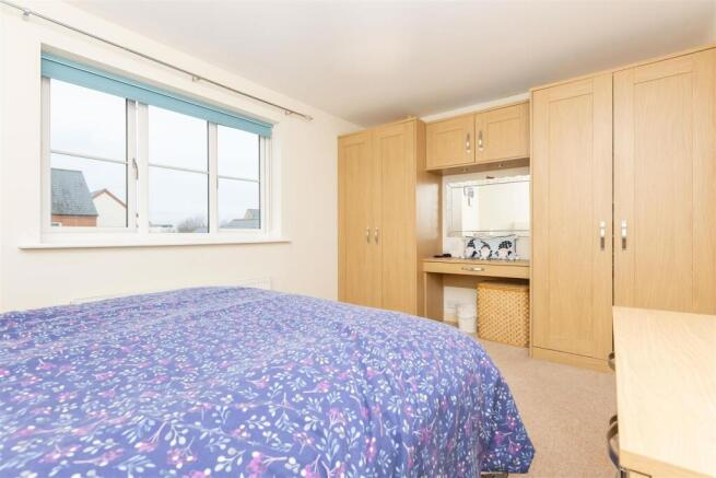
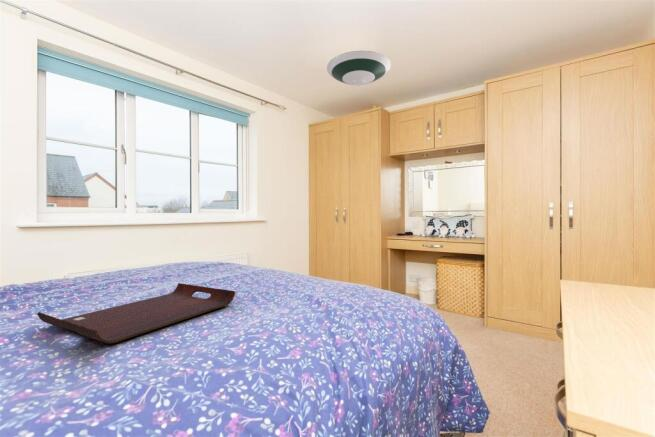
+ serving tray (148, 307)
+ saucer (358, 75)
